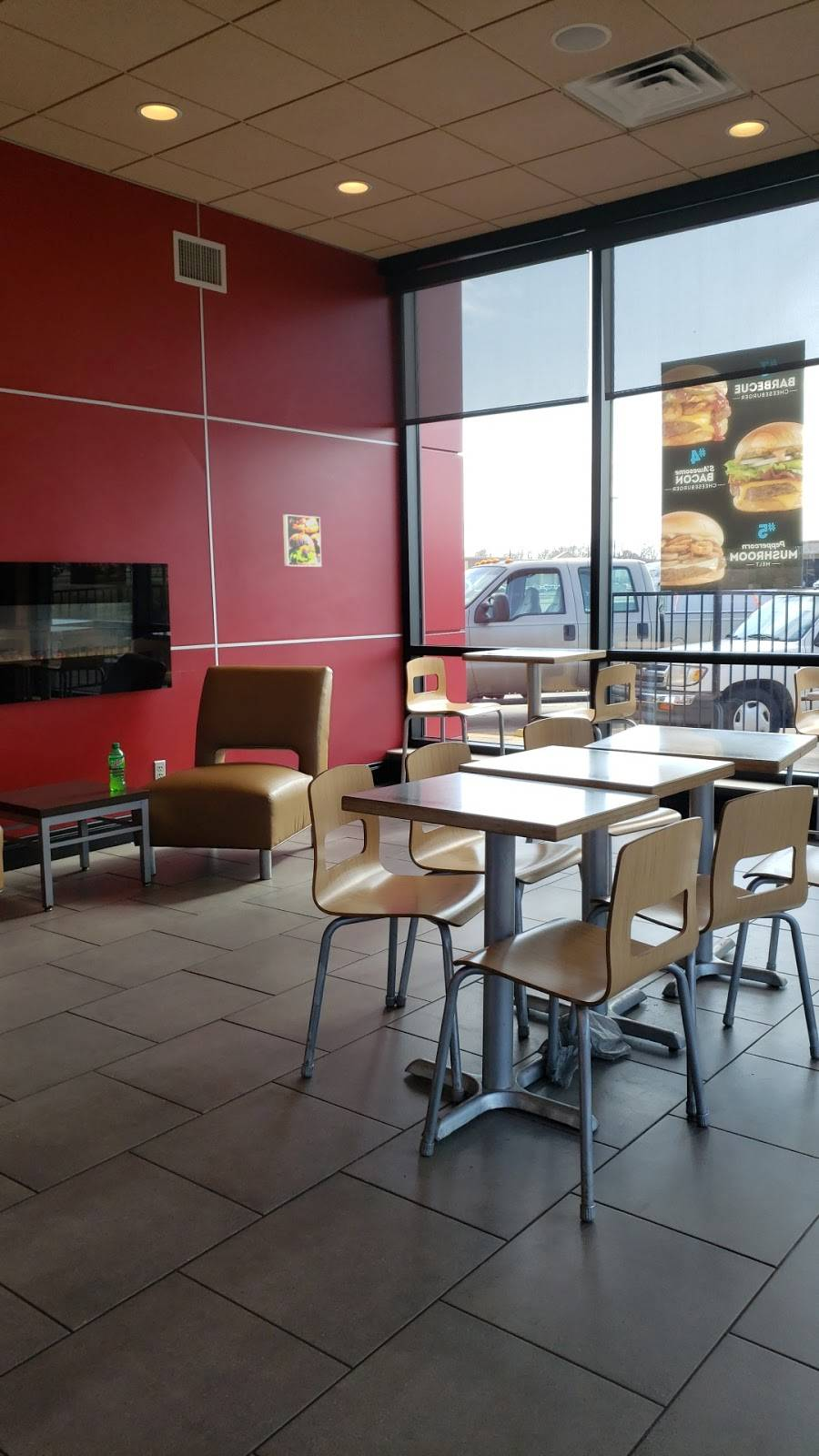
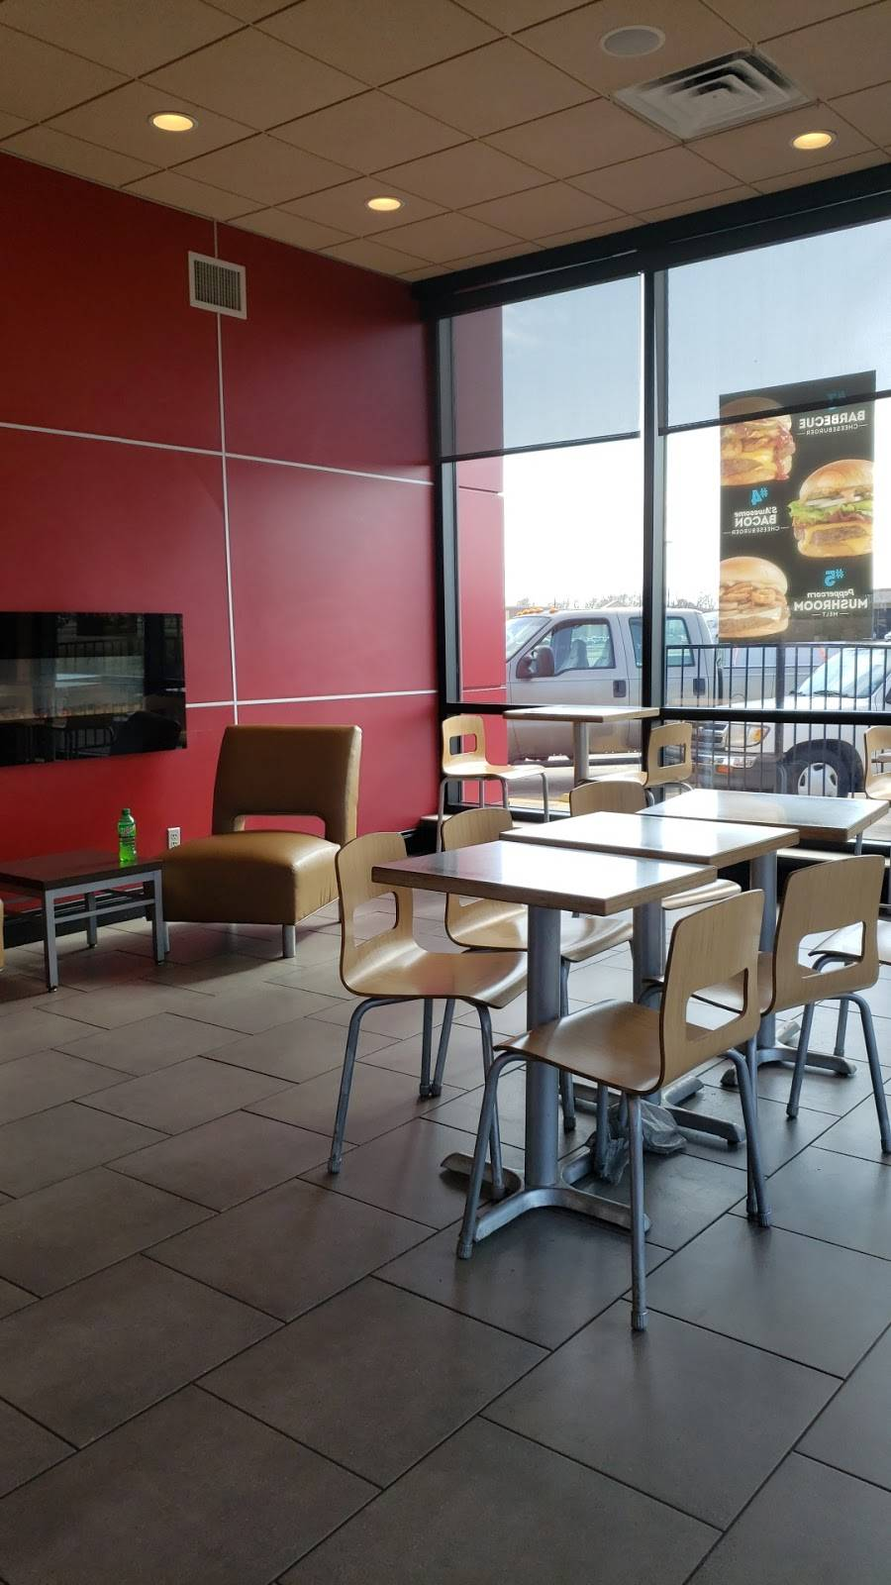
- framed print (302, 541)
